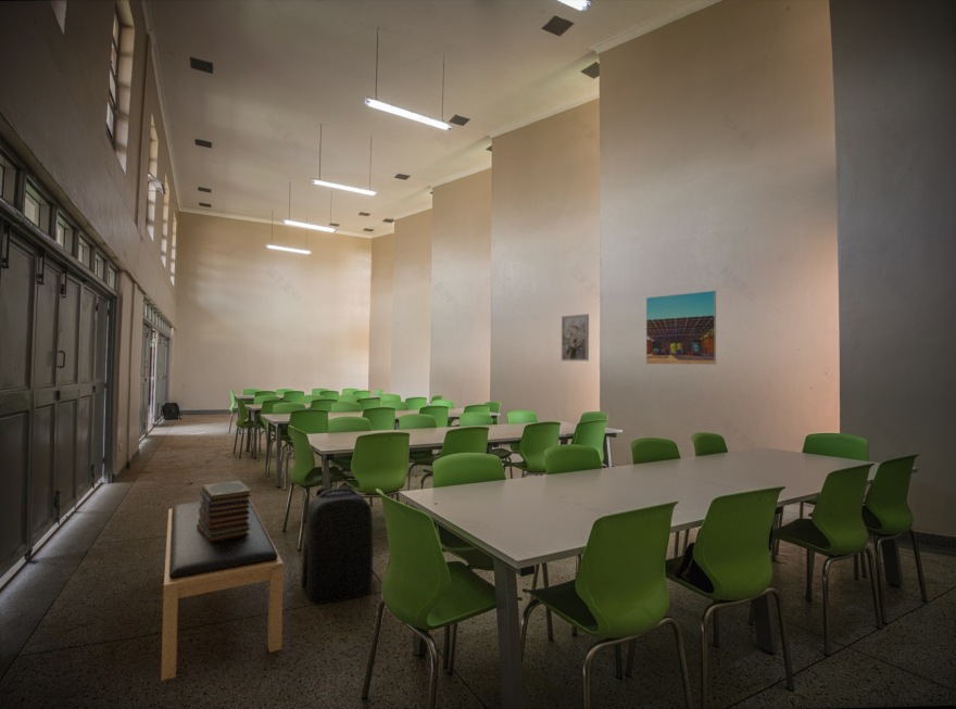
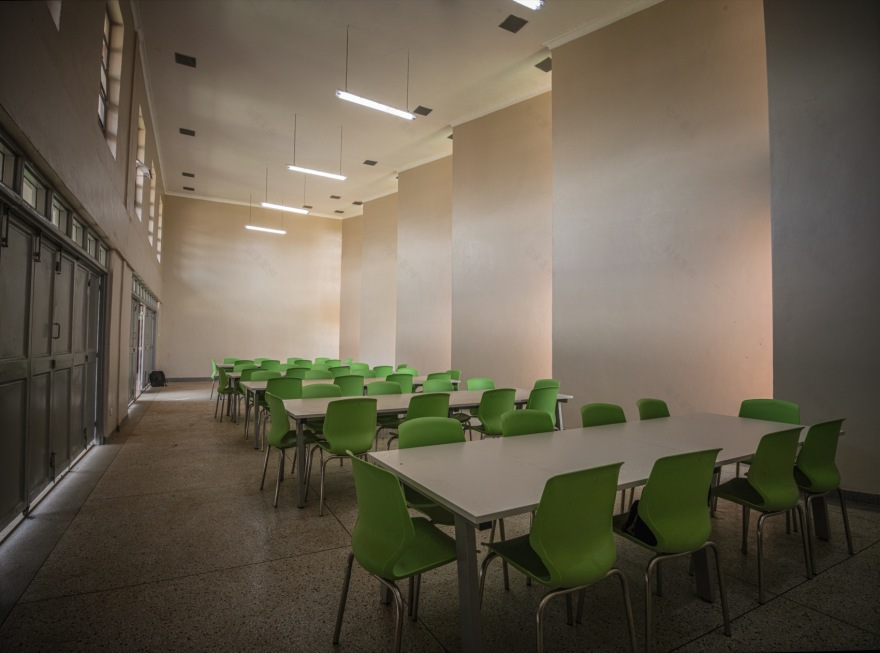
- wall art (575, 338)
- backpack (338, 535)
- bench (216, 564)
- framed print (679, 329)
- book stack (225, 509)
